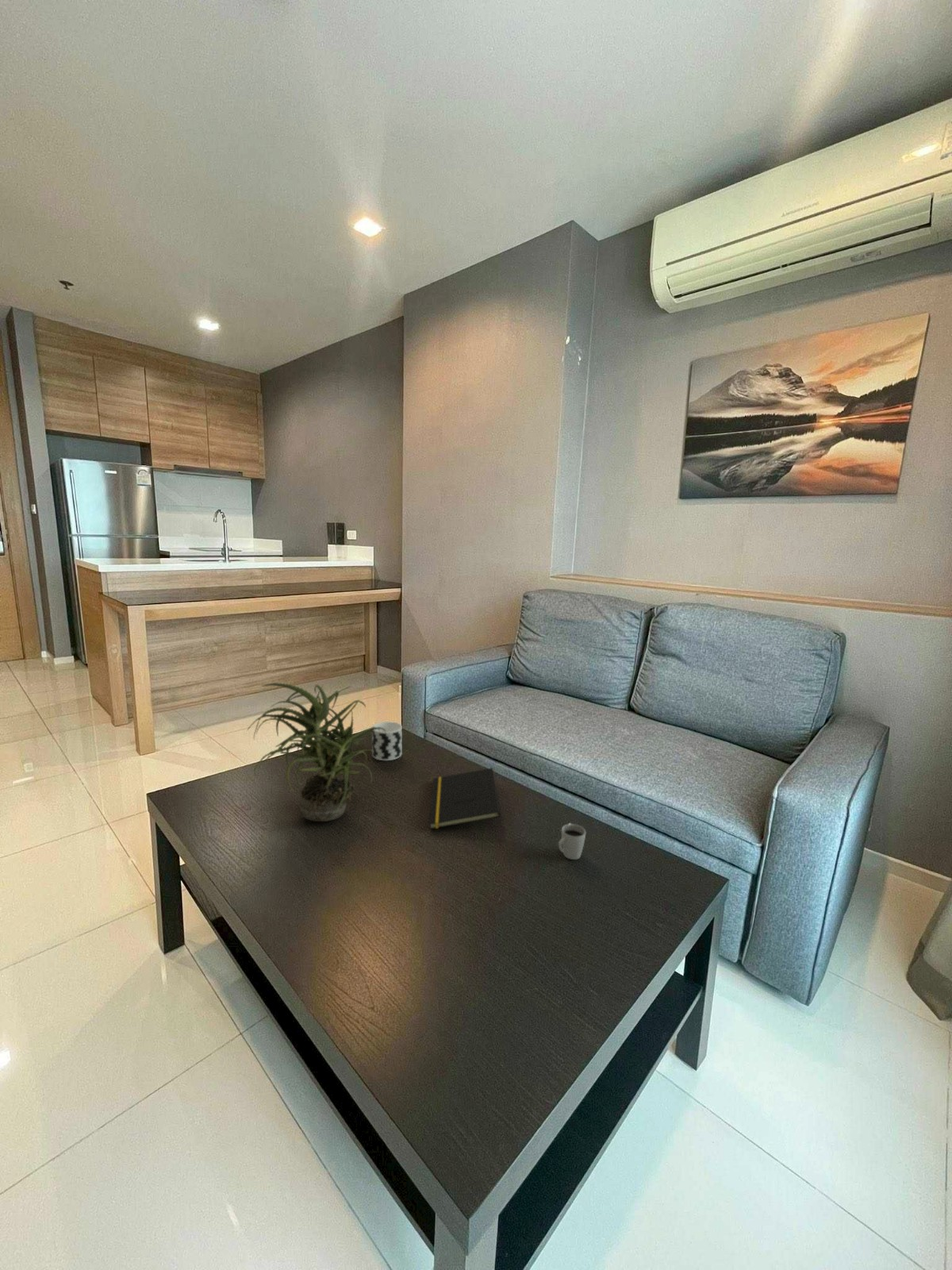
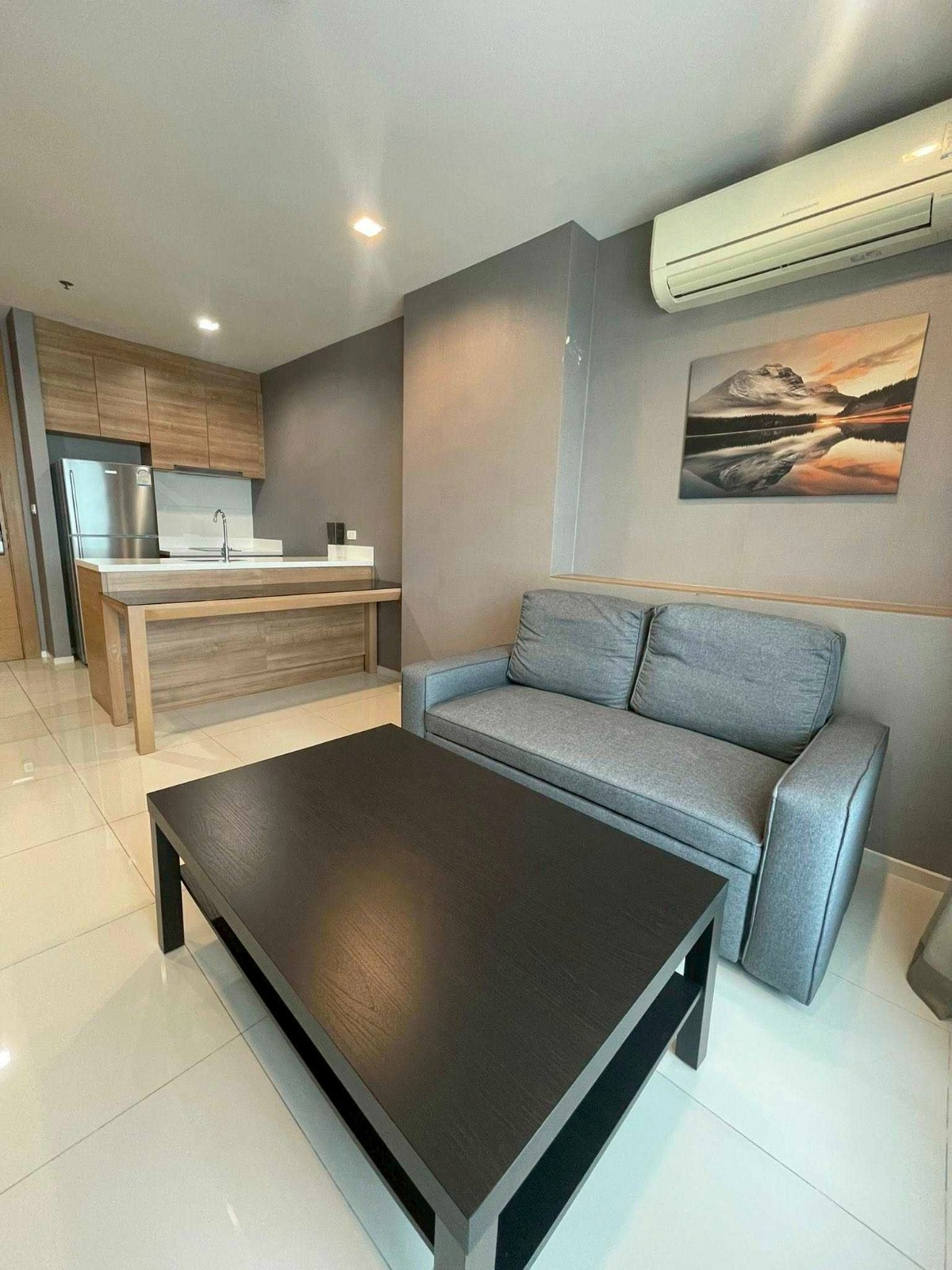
- cup (384, 739)
- notepad (463, 795)
- cup (570, 834)
- potted plant (315, 744)
